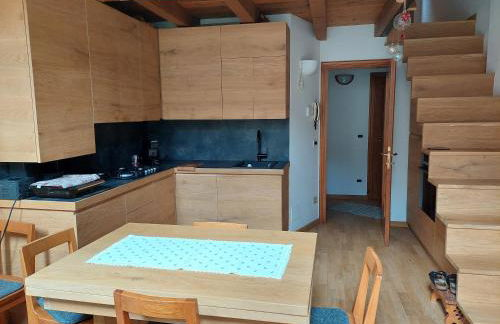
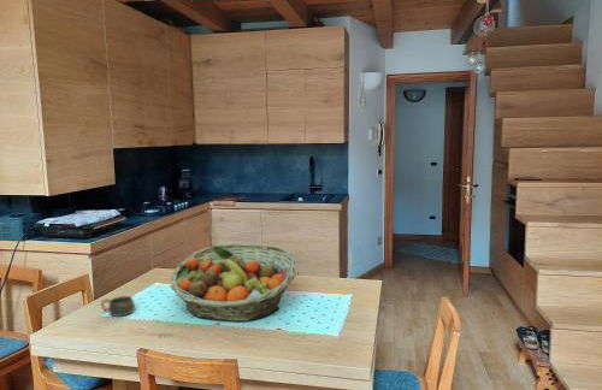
+ cup (118, 305)
+ fruit basket (234, 279)
